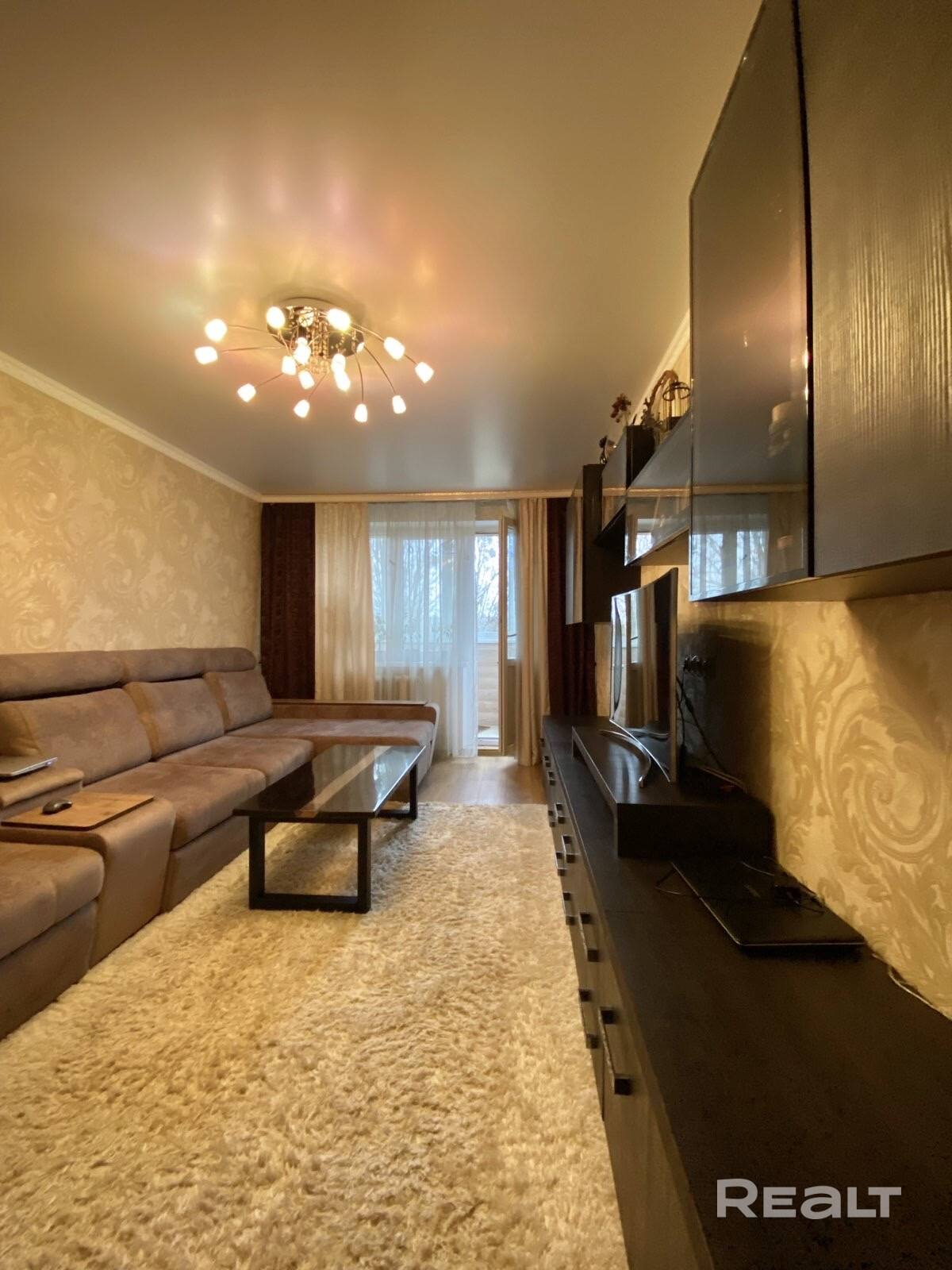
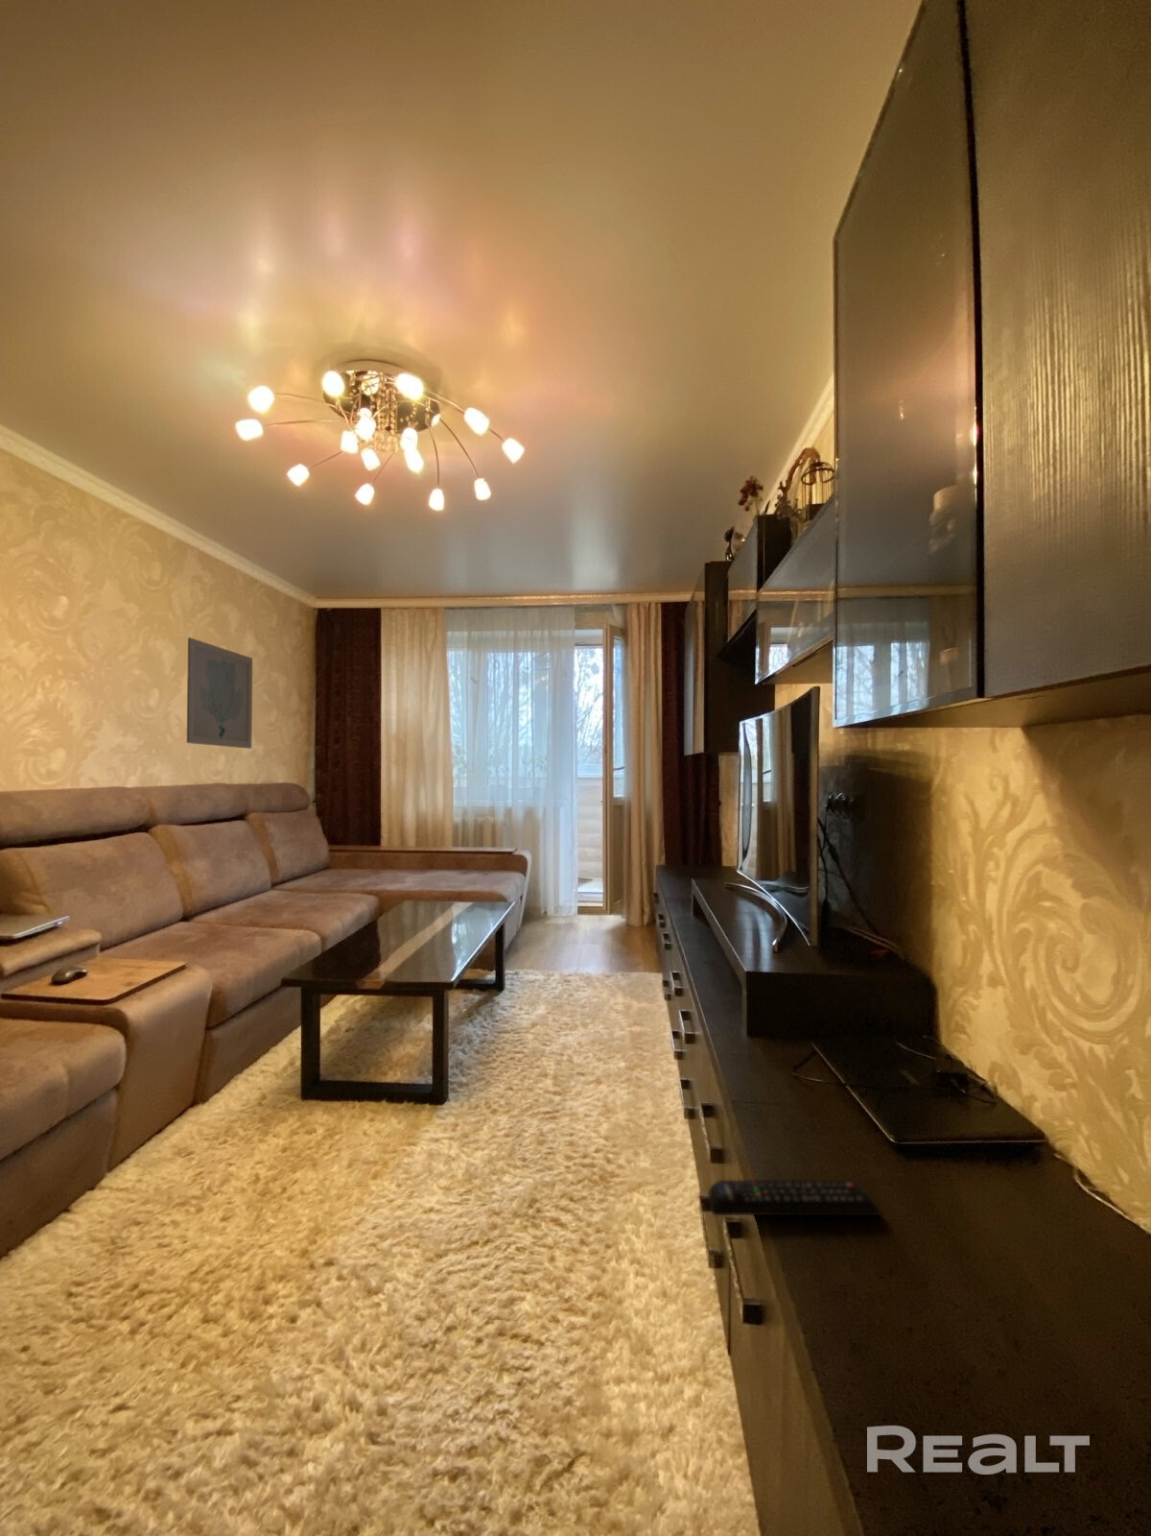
+ remote control (792, 1199)
+ wall art (221, 697)
